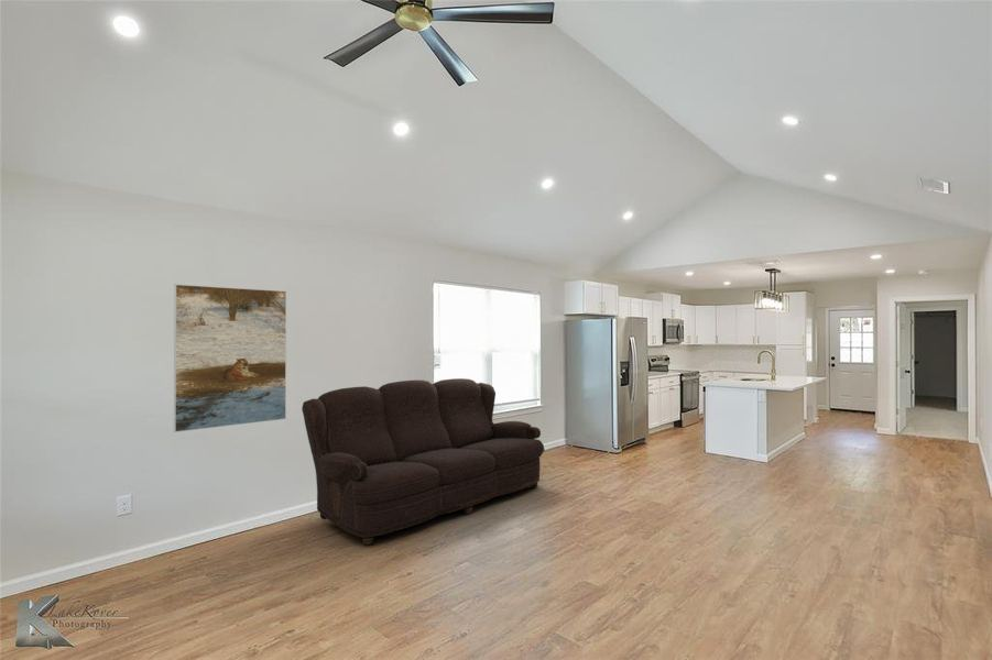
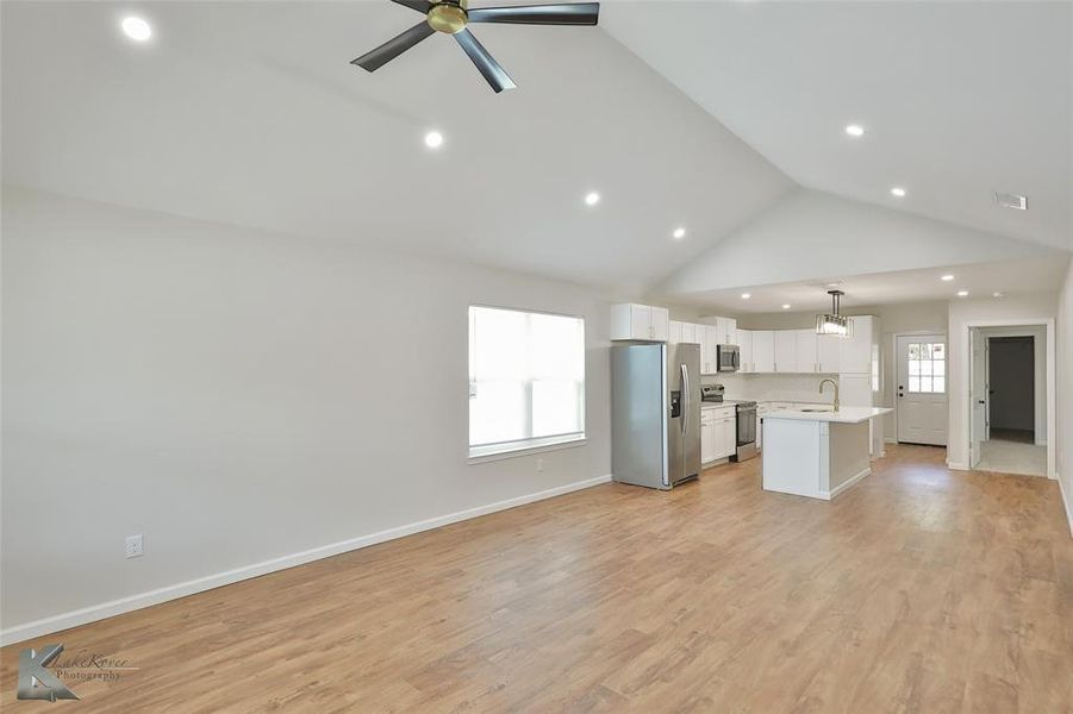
- sofa (434, 442)
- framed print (233, 355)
